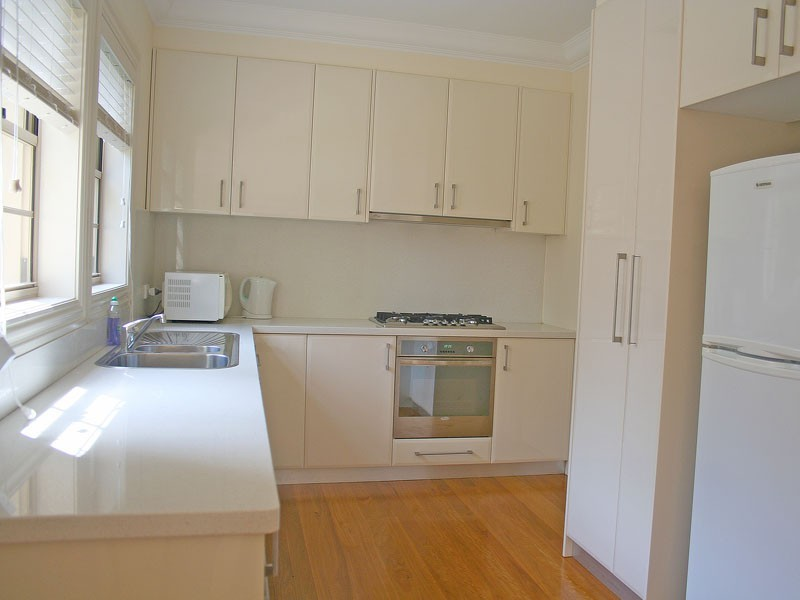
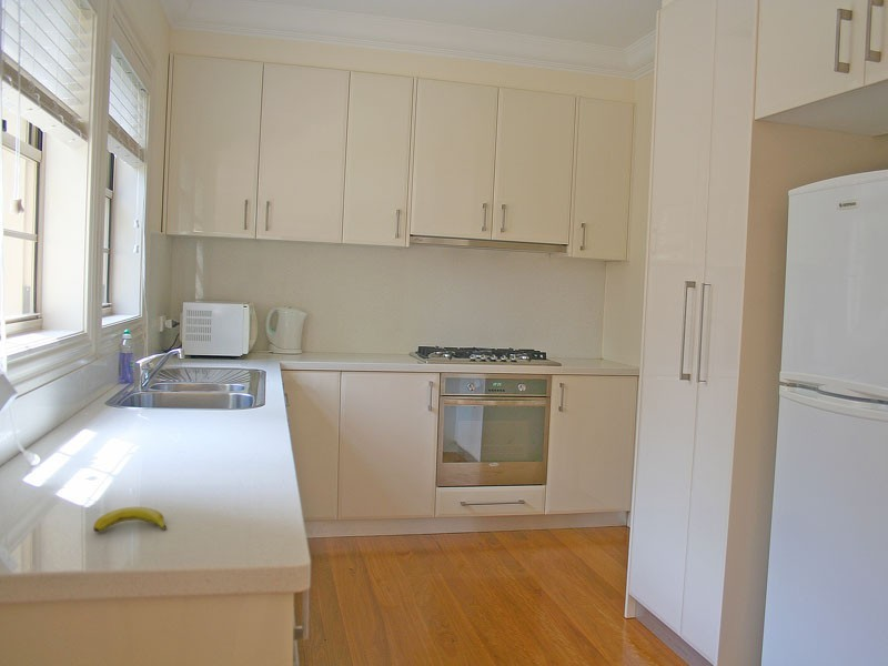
+ banana (131, 517)
